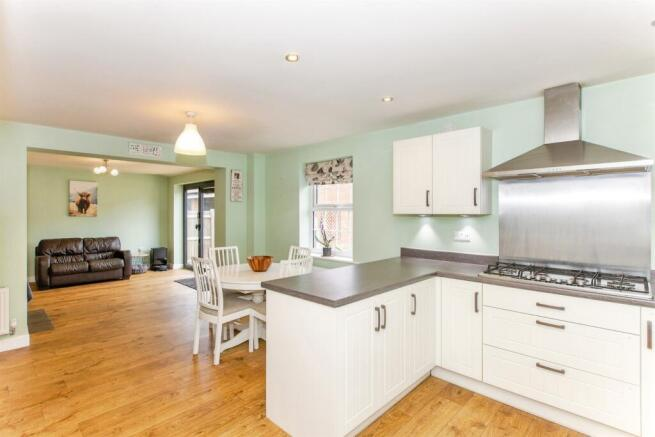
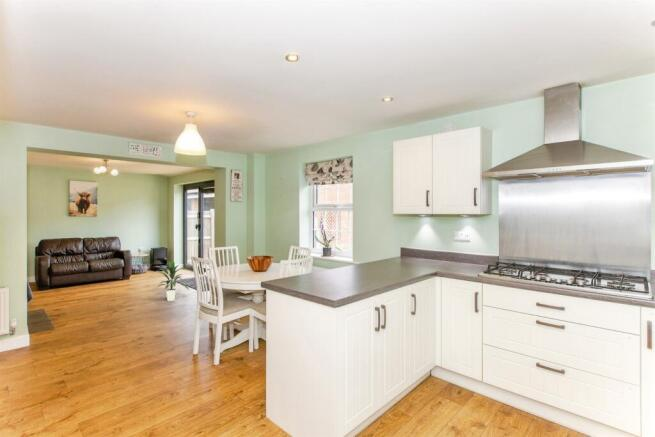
+ indoor plant (172, 280)
